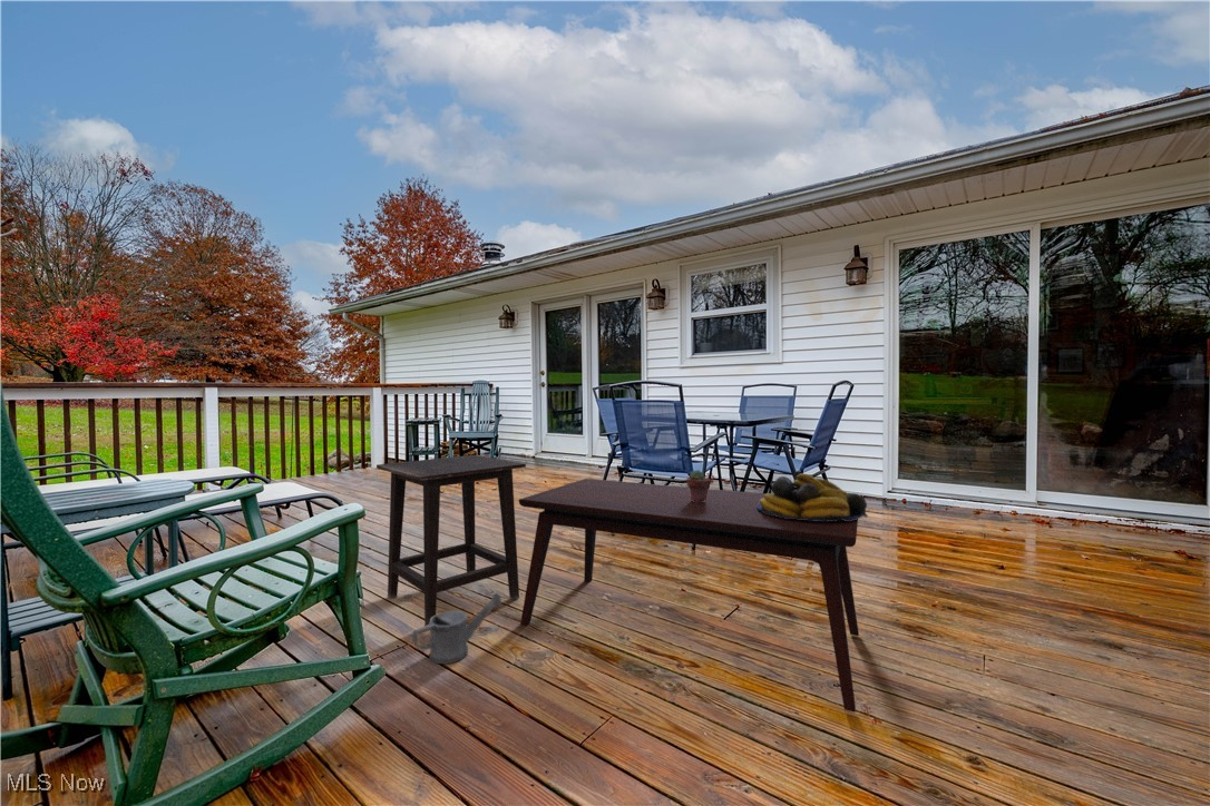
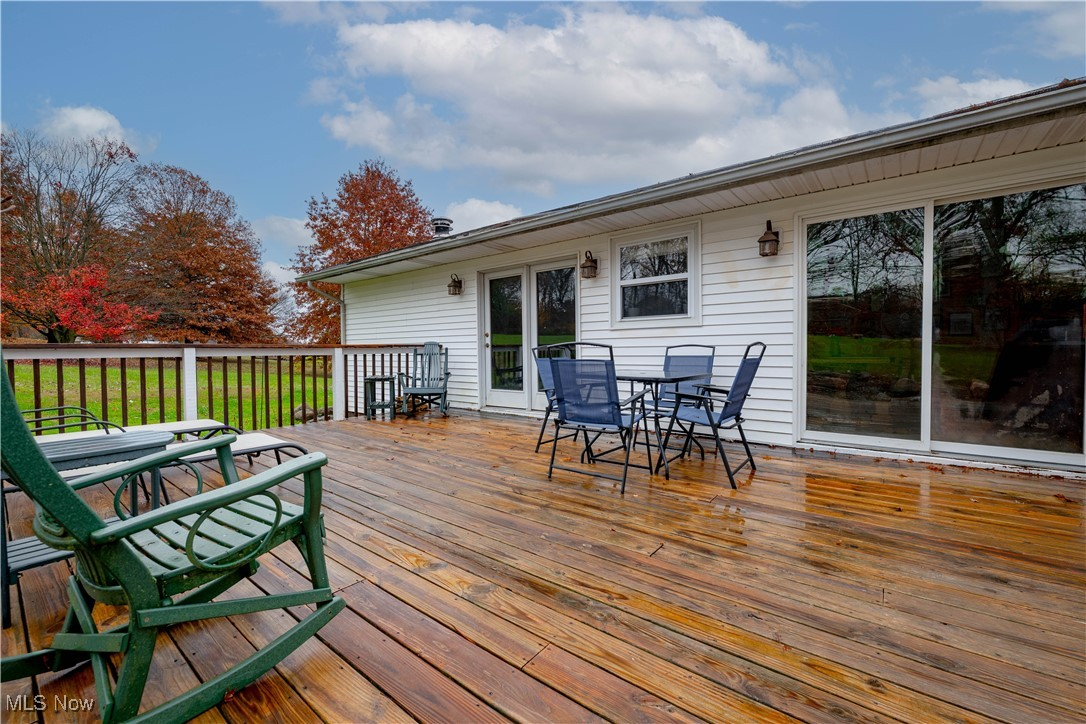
- side table (465, 531)
- coffee table (692, 543)
- watering can (459, 628)
- potted succulent (697, 484)
- fruit bowl (808, 492)
